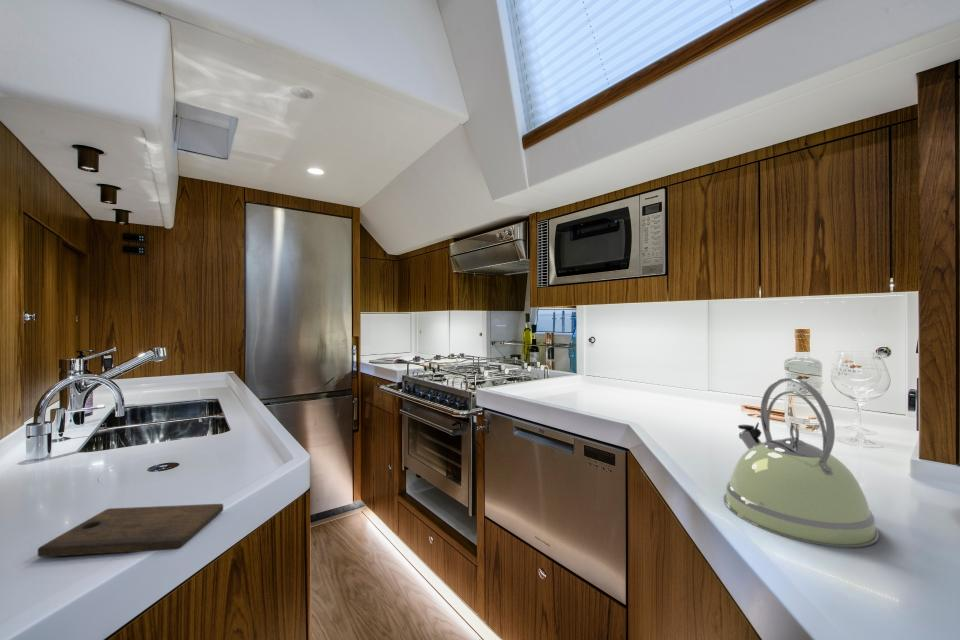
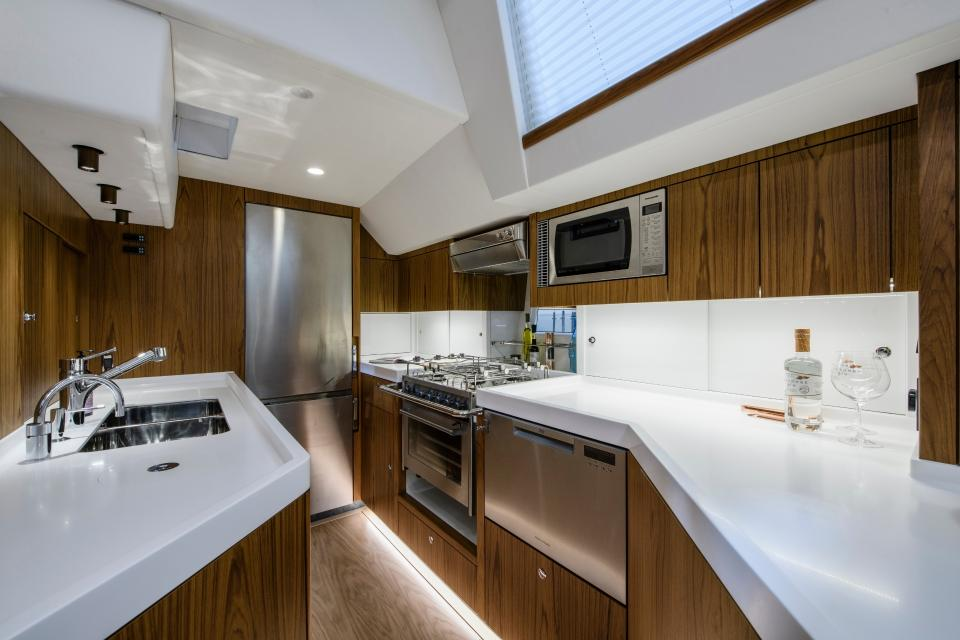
- kettle (787, 443)
- cutting board (140, 527)
